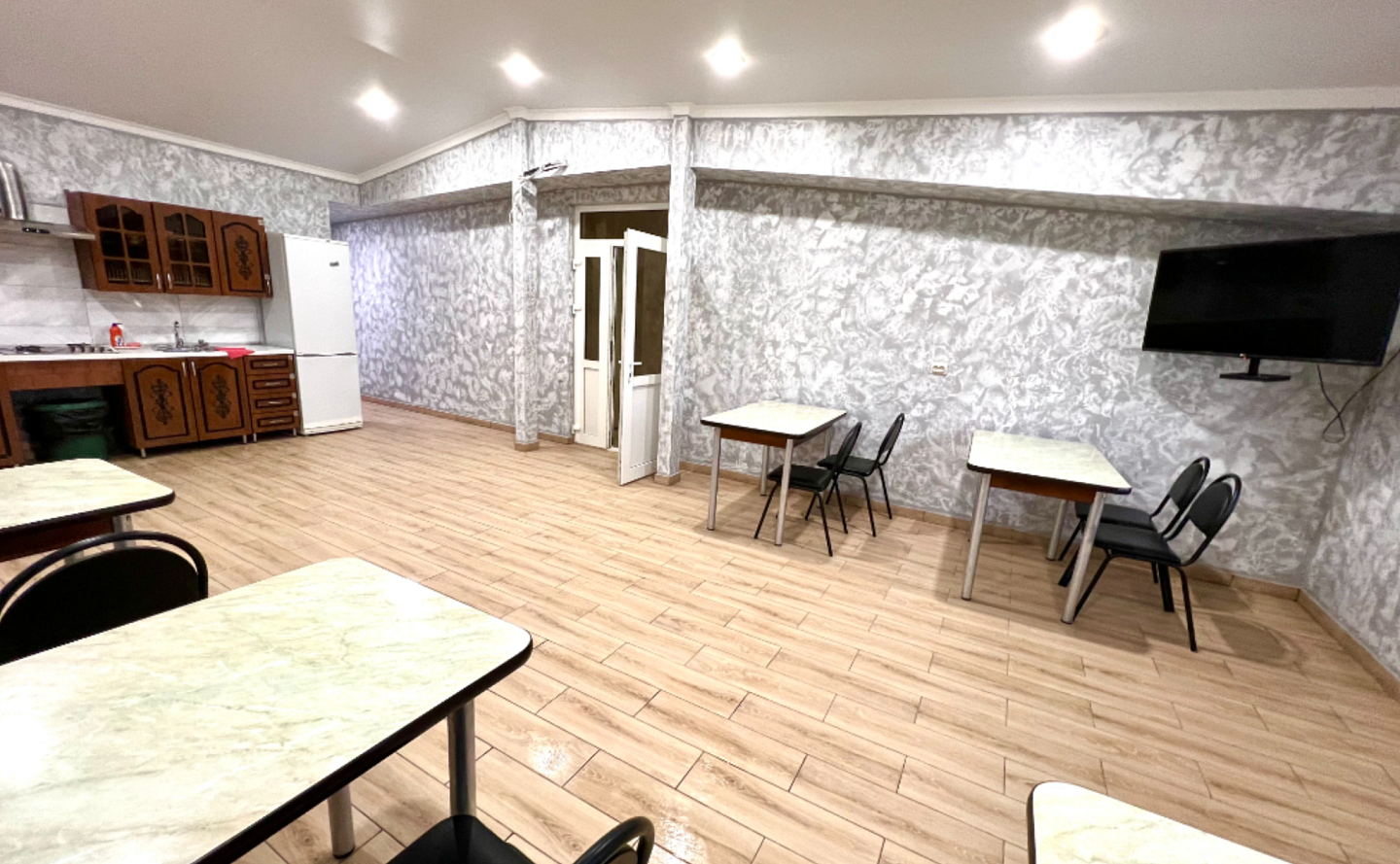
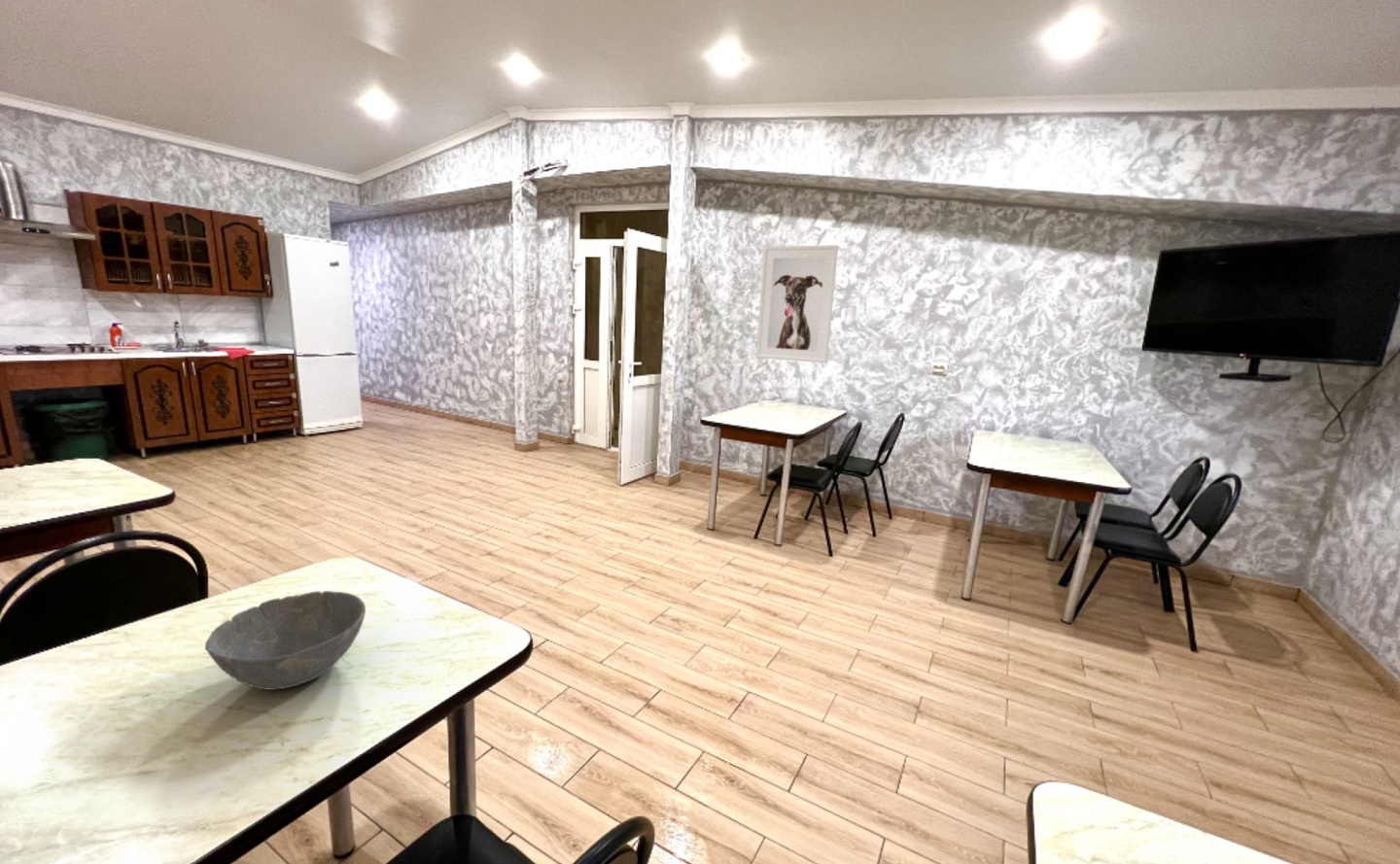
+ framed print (794, 304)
+ bowl (294, 646)
